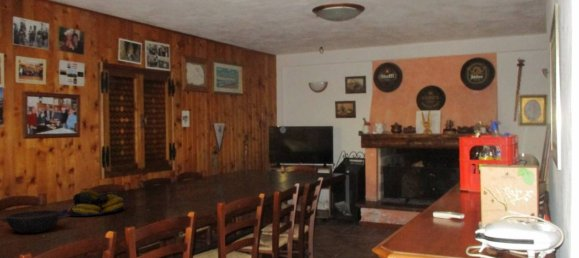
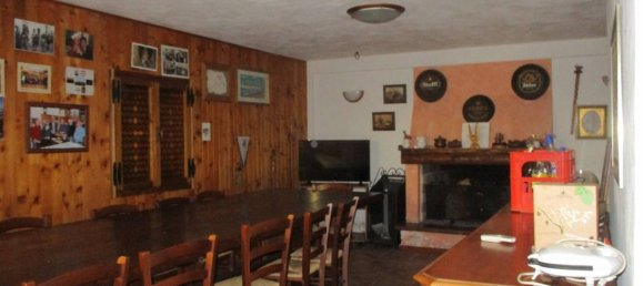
- bowl (34, 222)
- fruit bowl (92, 200)
